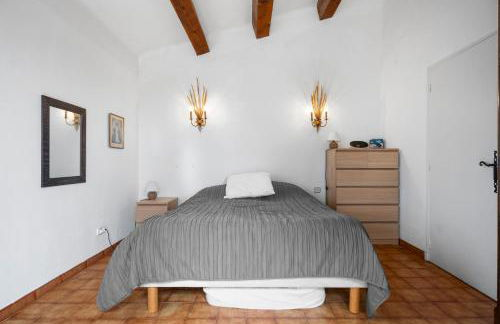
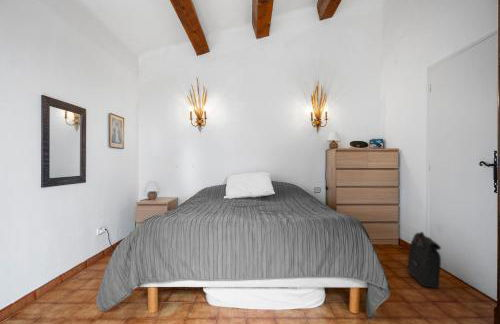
+ backpack (423, 256)
